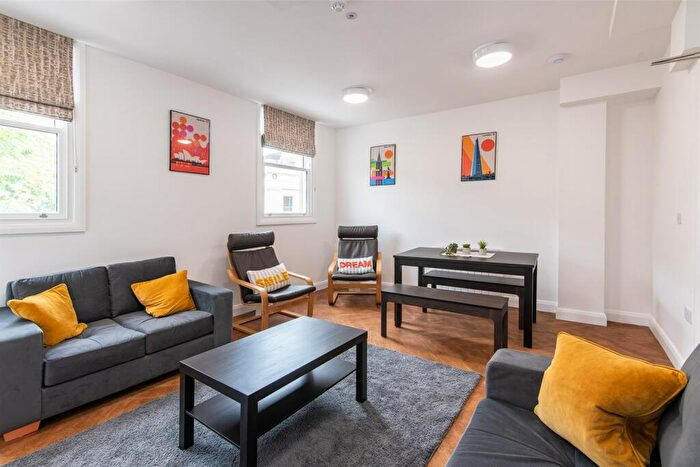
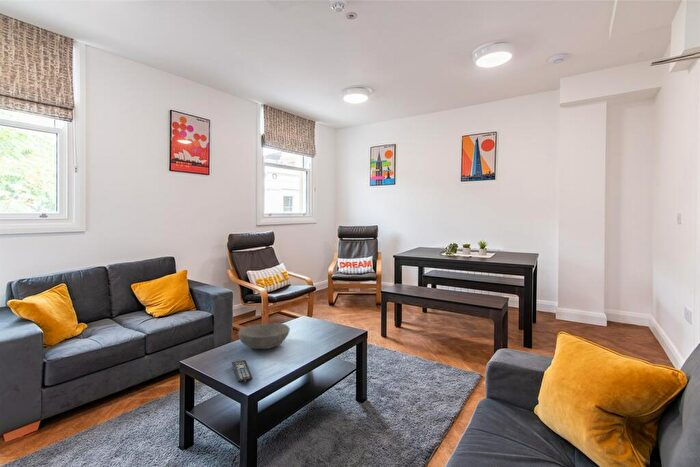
+ remote control (241, 370)
+ bowl (264, 337)
